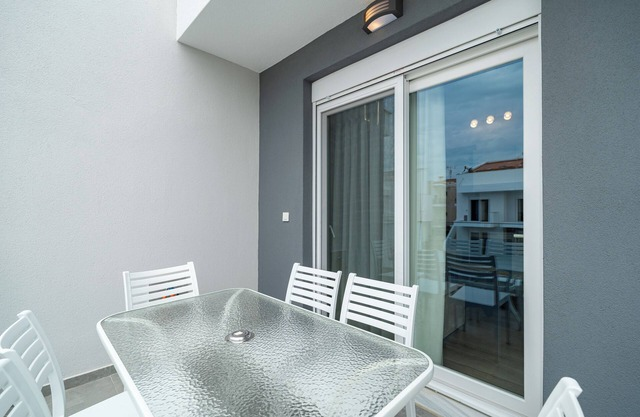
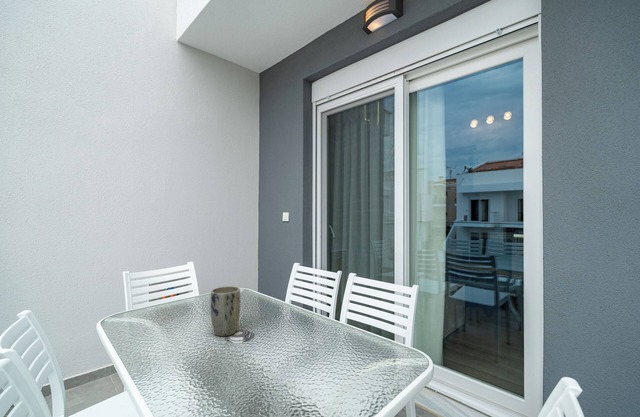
+ plant pot (225, 310)
